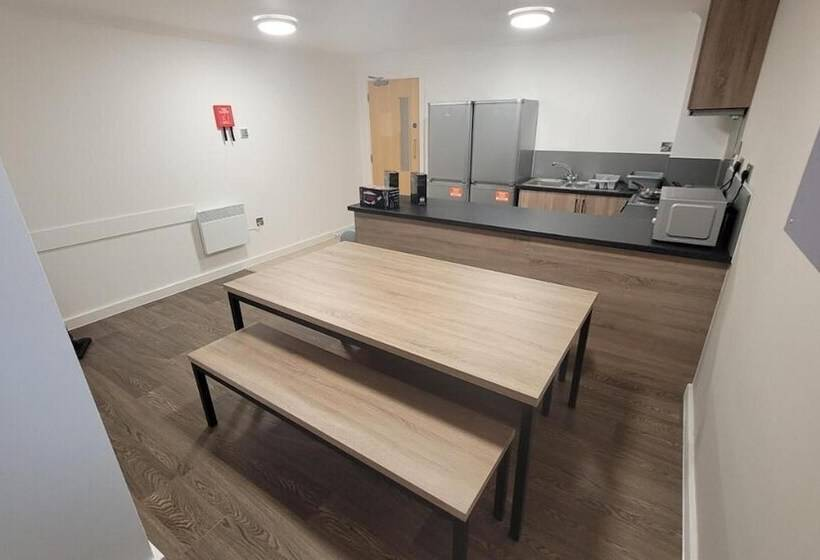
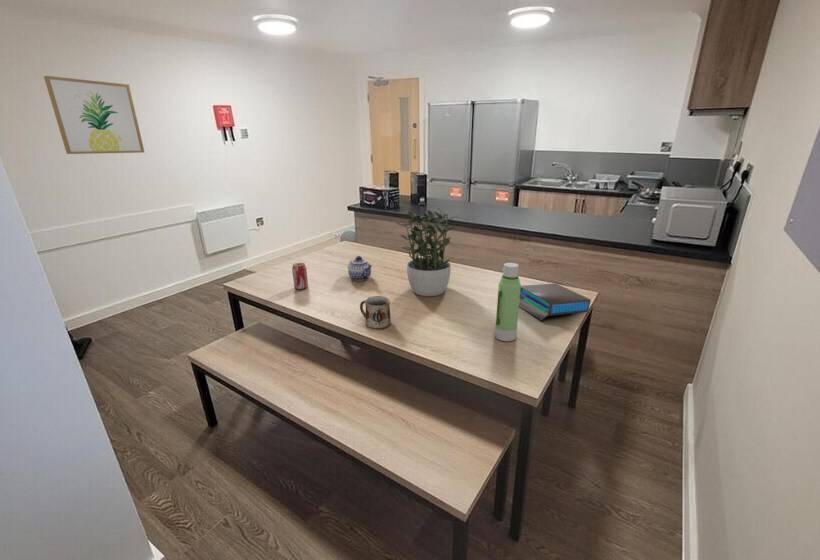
+ potted plant (427, 250)
+ book (551, 297)
+ beverage can (300, 276)
+ mug (375, 311)
+ water bottle (507, 301)
+ wall art (99, 118)
+ teapot (359, 267)
